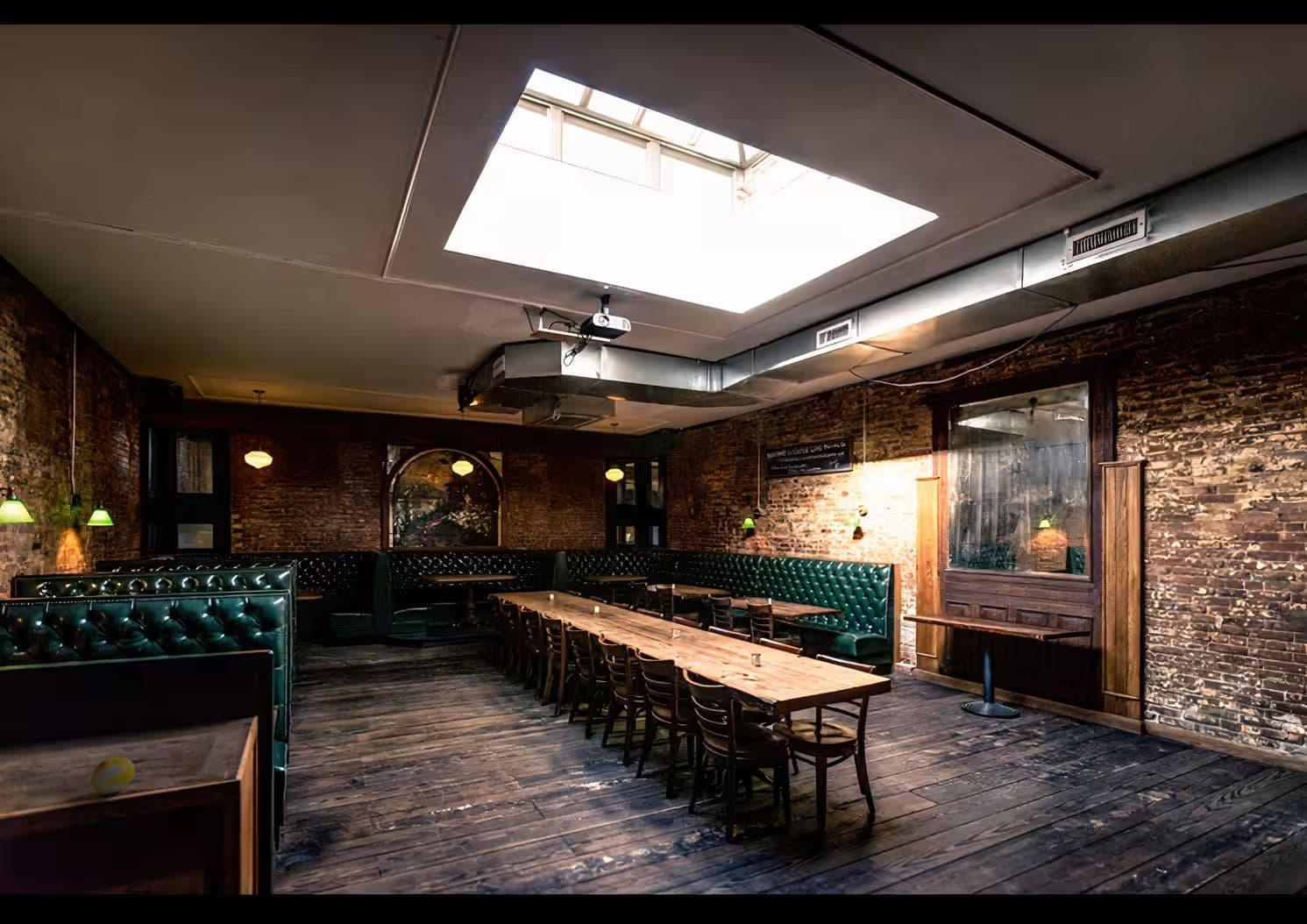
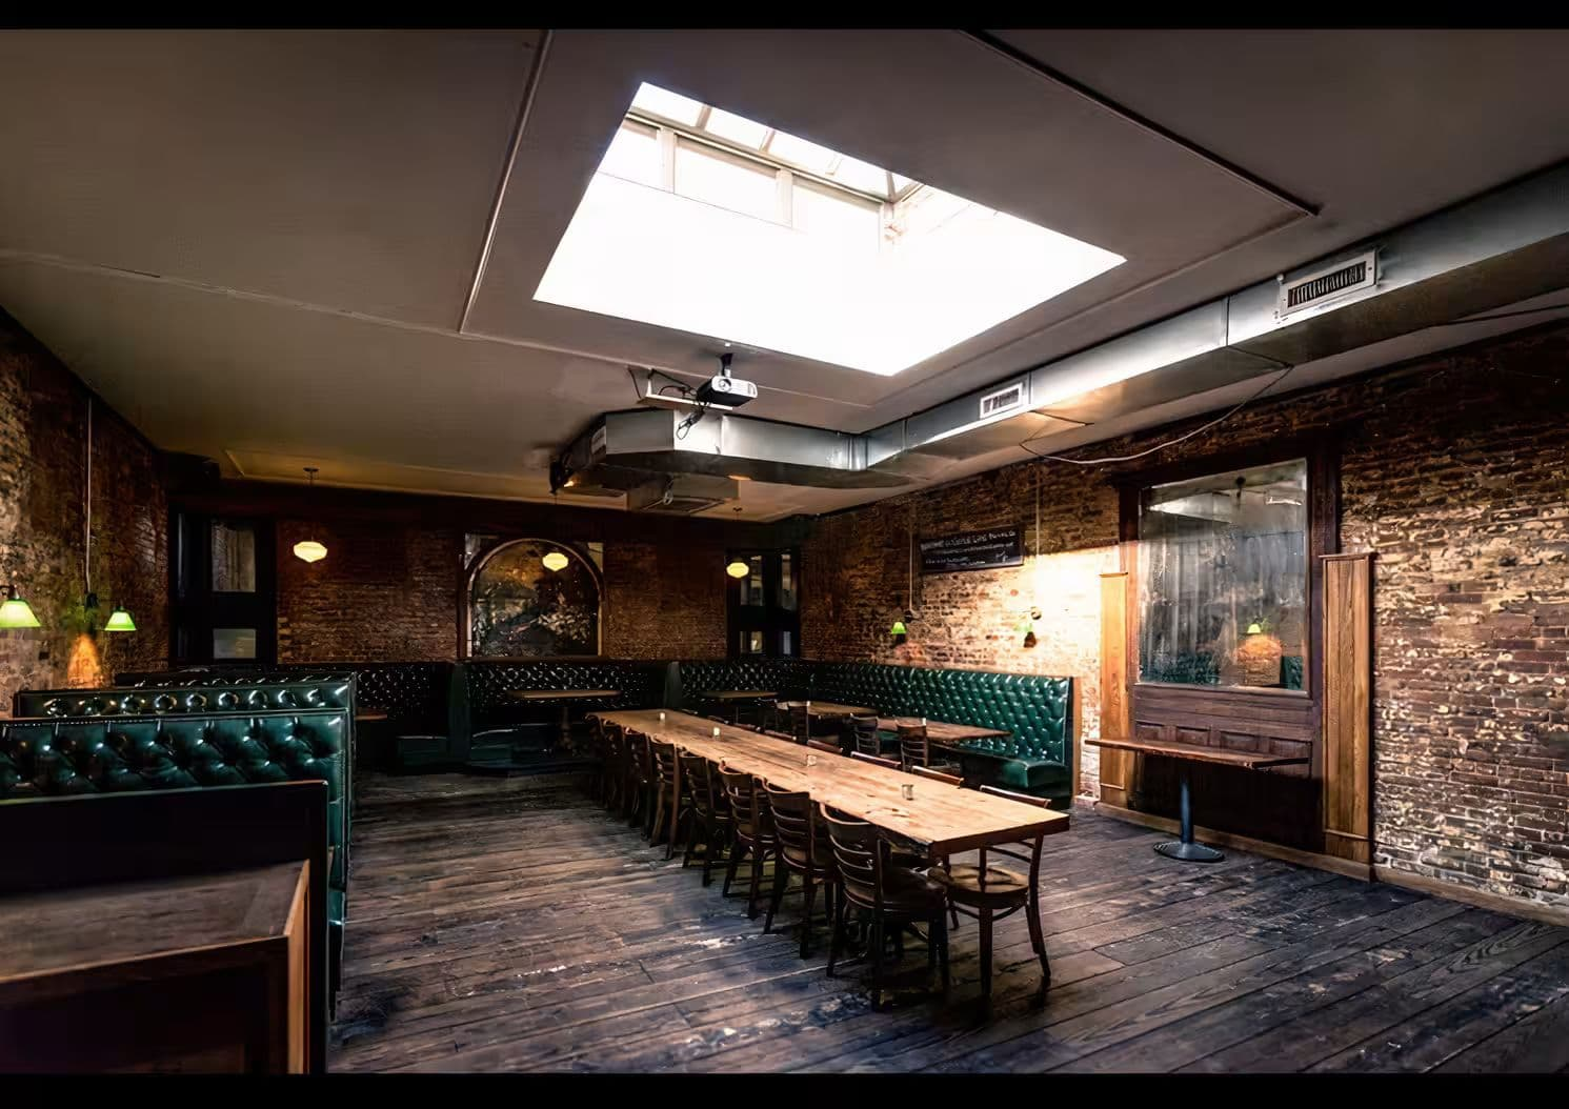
- decorative ball (112, 774)
